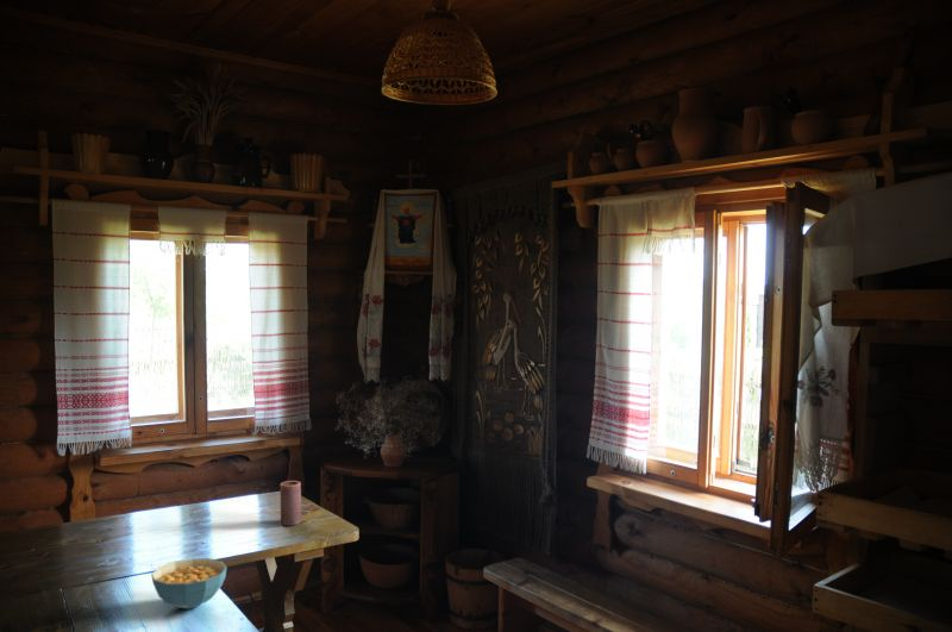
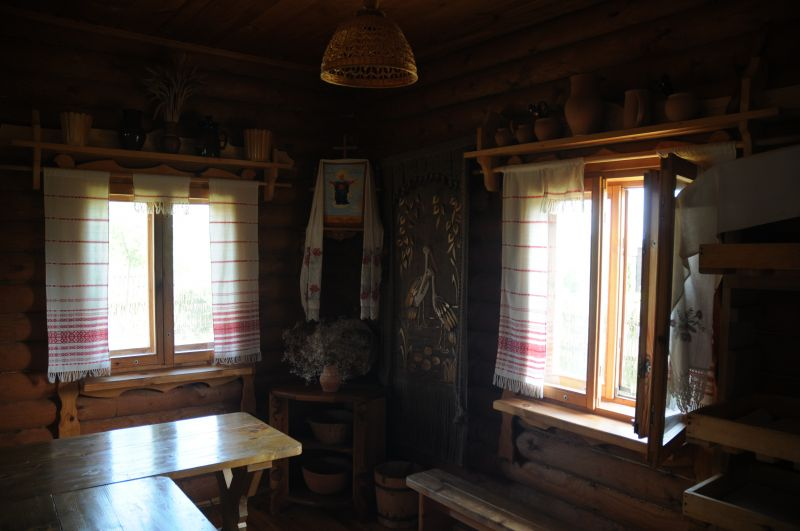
- cereal bowl (189, 587)
- candle (290, 502)
